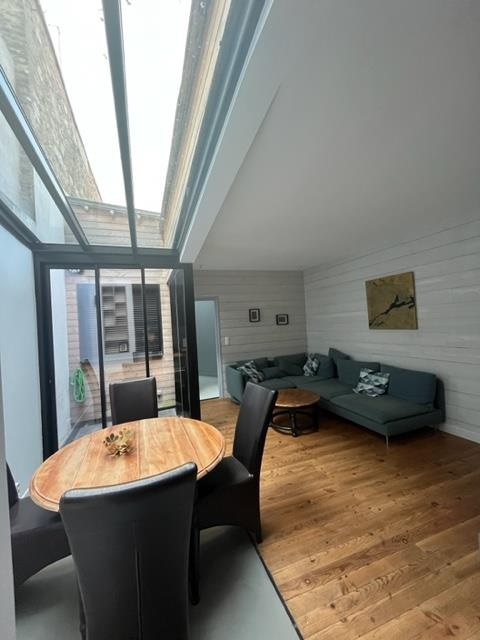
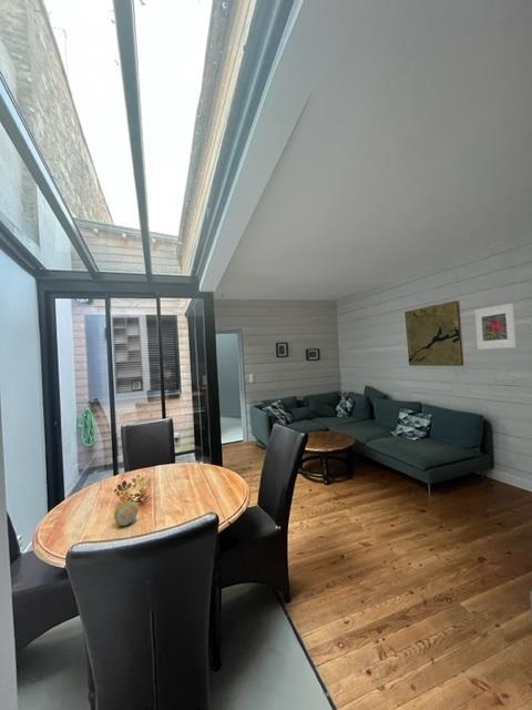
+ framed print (493, 327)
+ fruit (126, 513)
